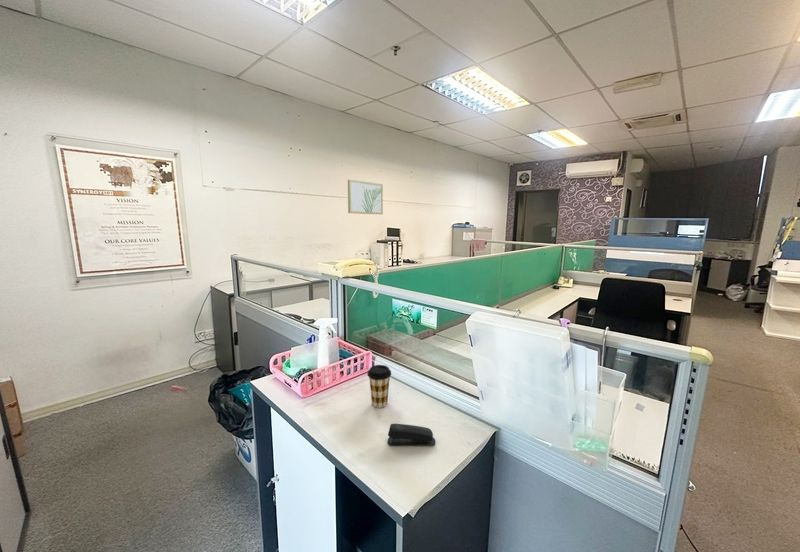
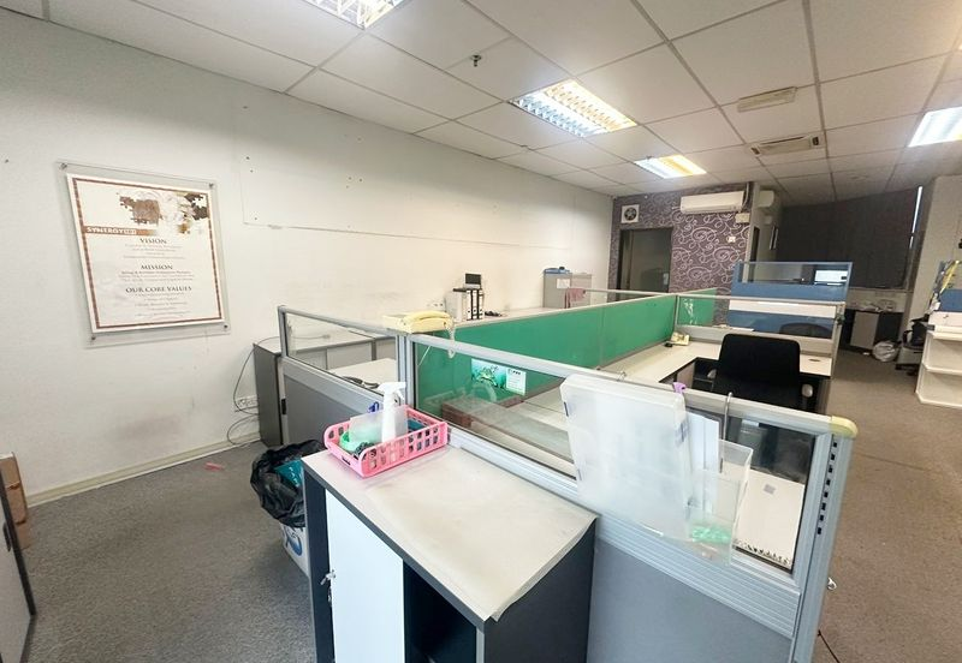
- coffee cup (379, 386)
- wall art (366, 198)
- stapler (411, 433)
